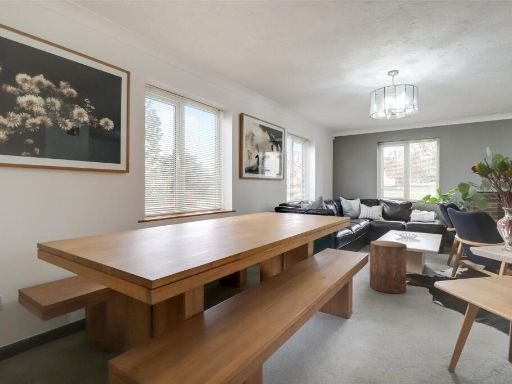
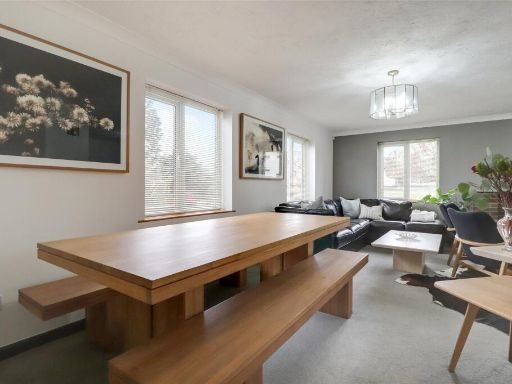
- stool (387, 265)
